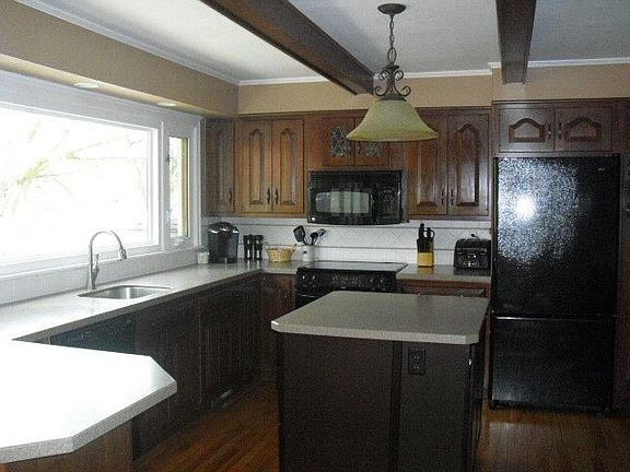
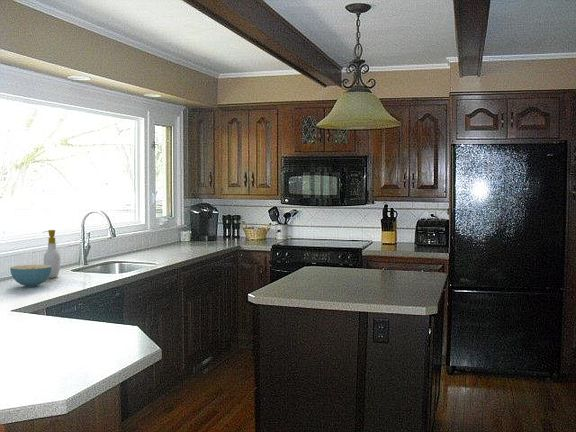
+ cereal bowl (31, 276)
+ soap bottle (51, 253)
